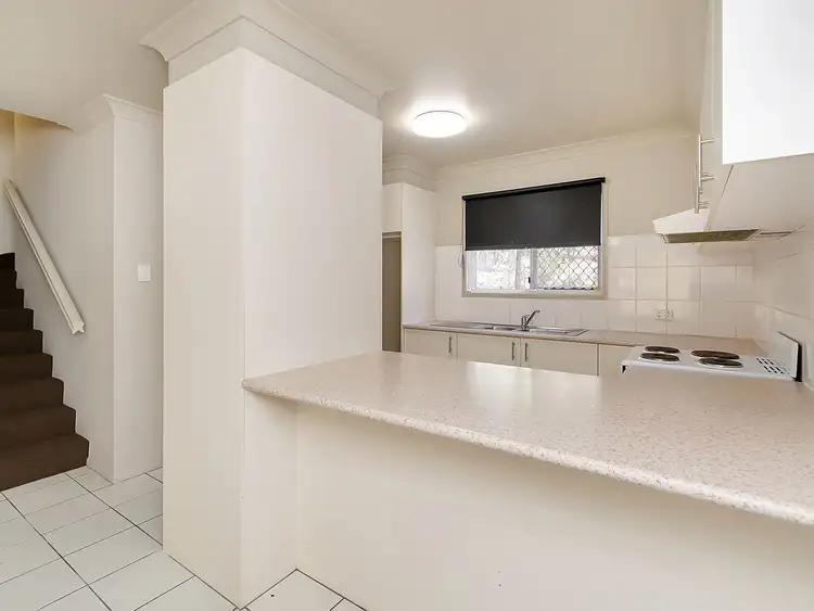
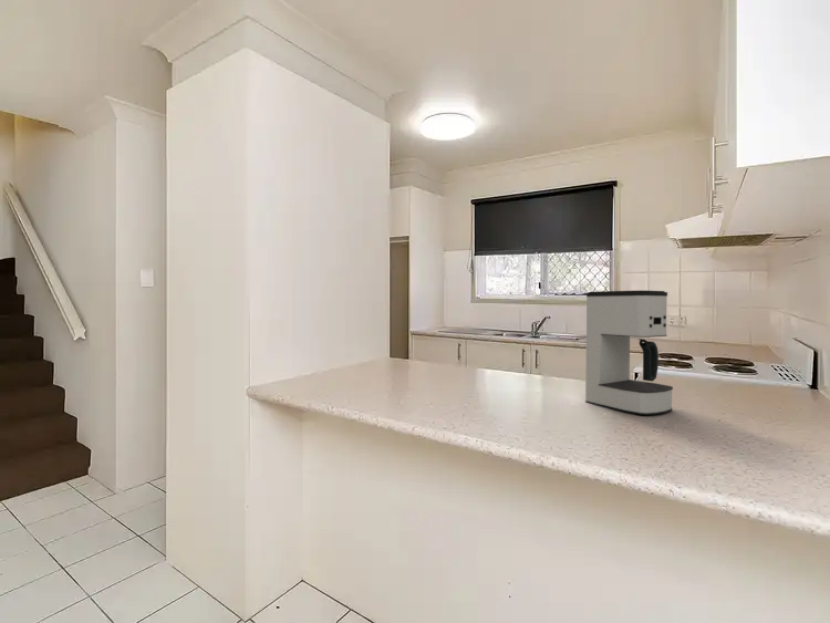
+ coffee maker (629, 347)
